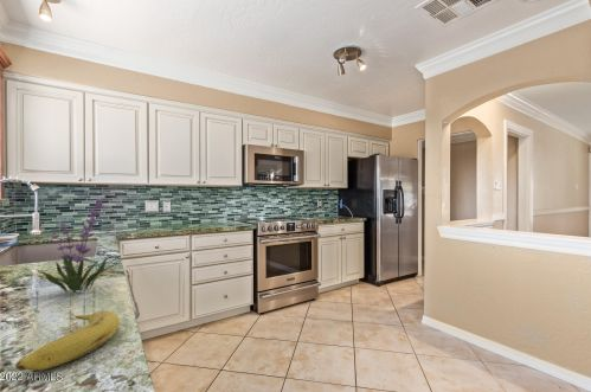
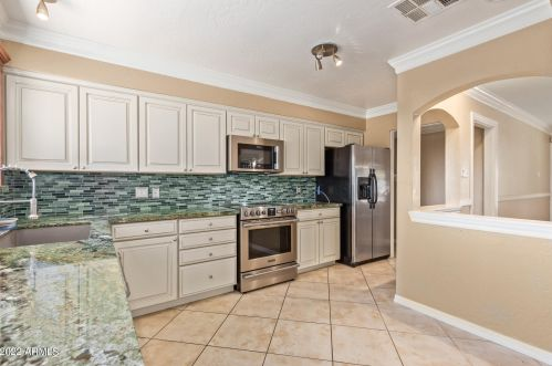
- fruit (65, 335)
- plant (77, 244)
